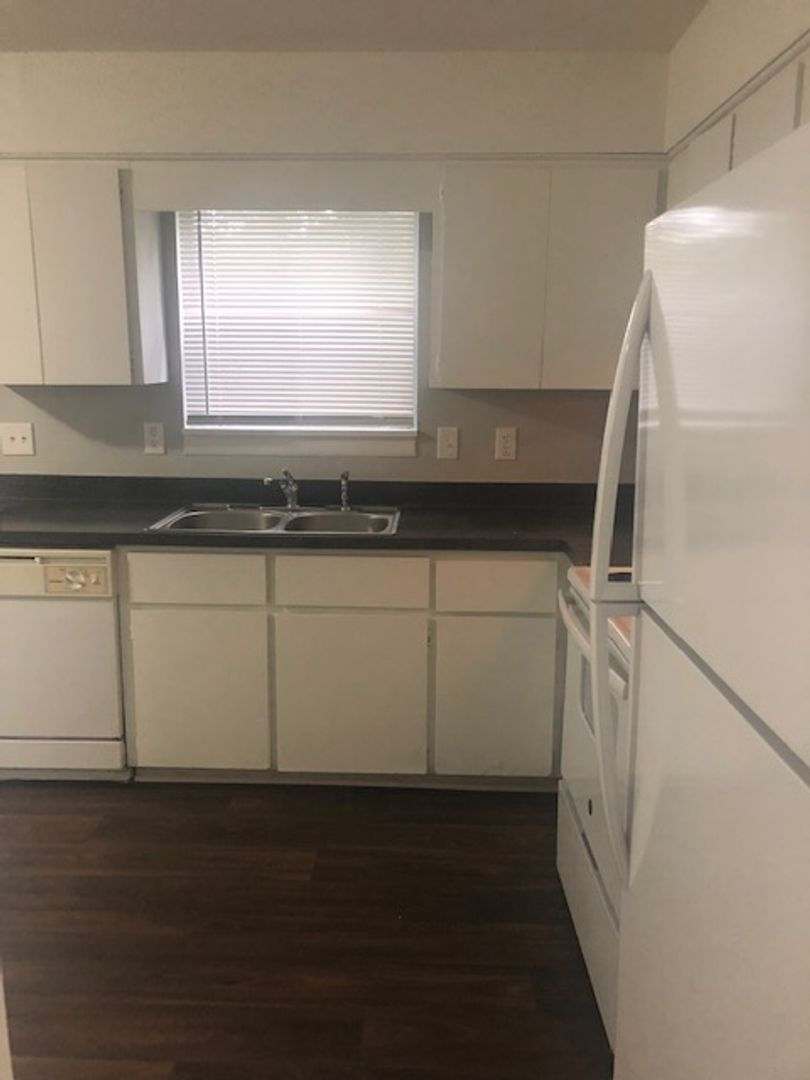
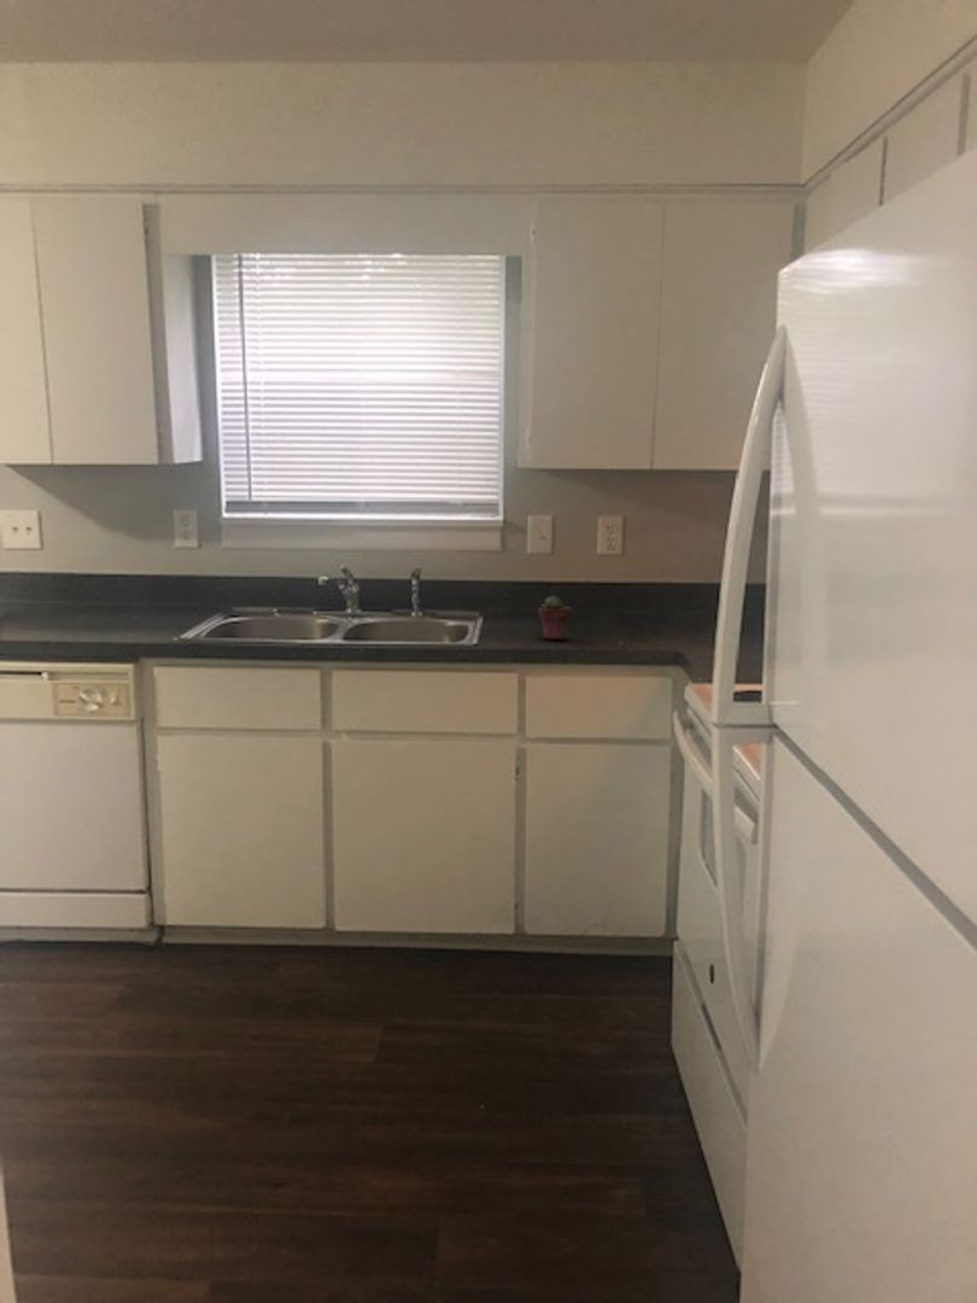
+ potted succulent (554, 617)
